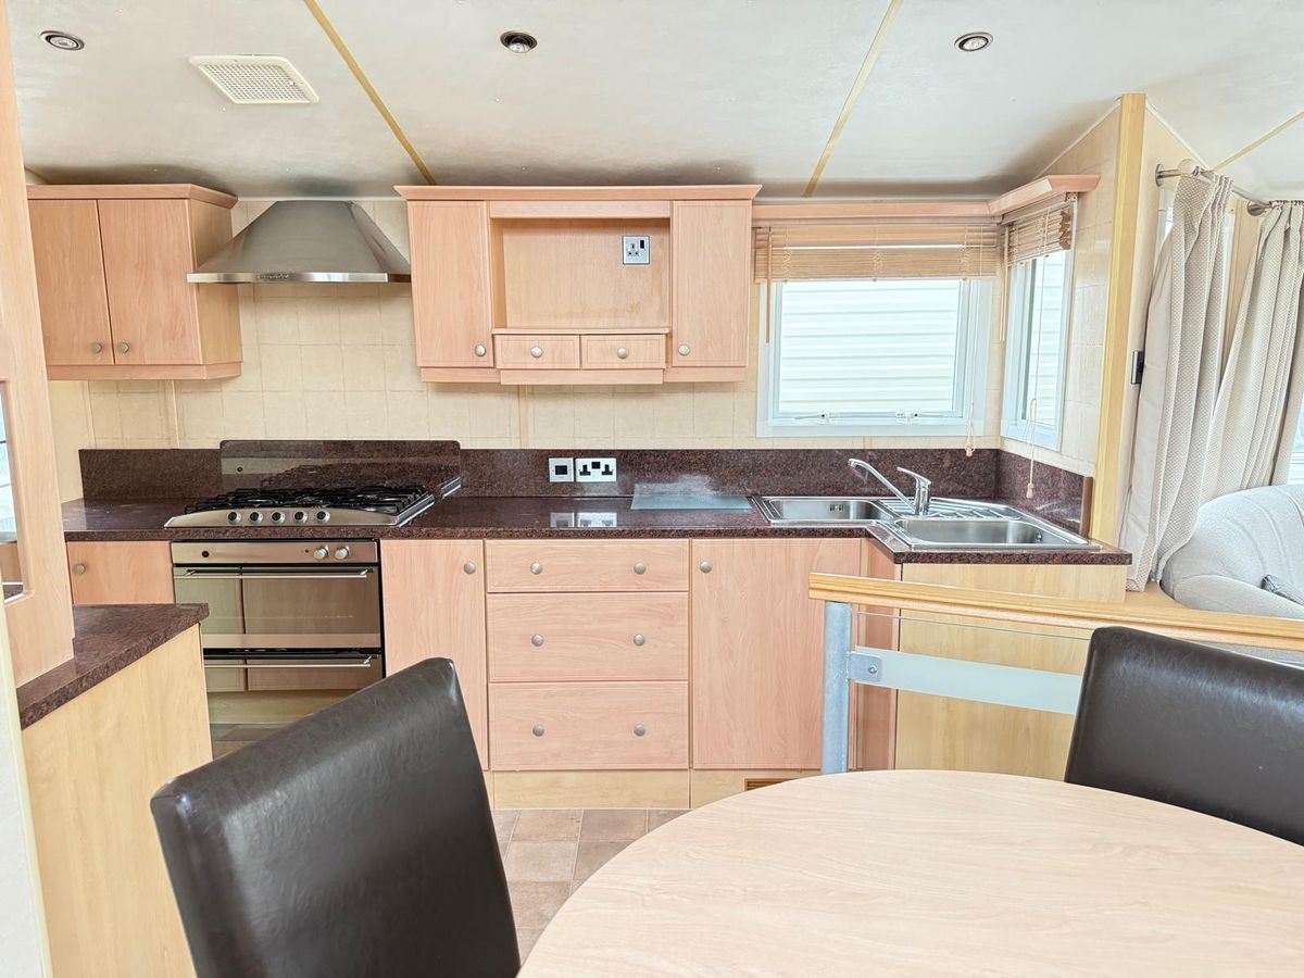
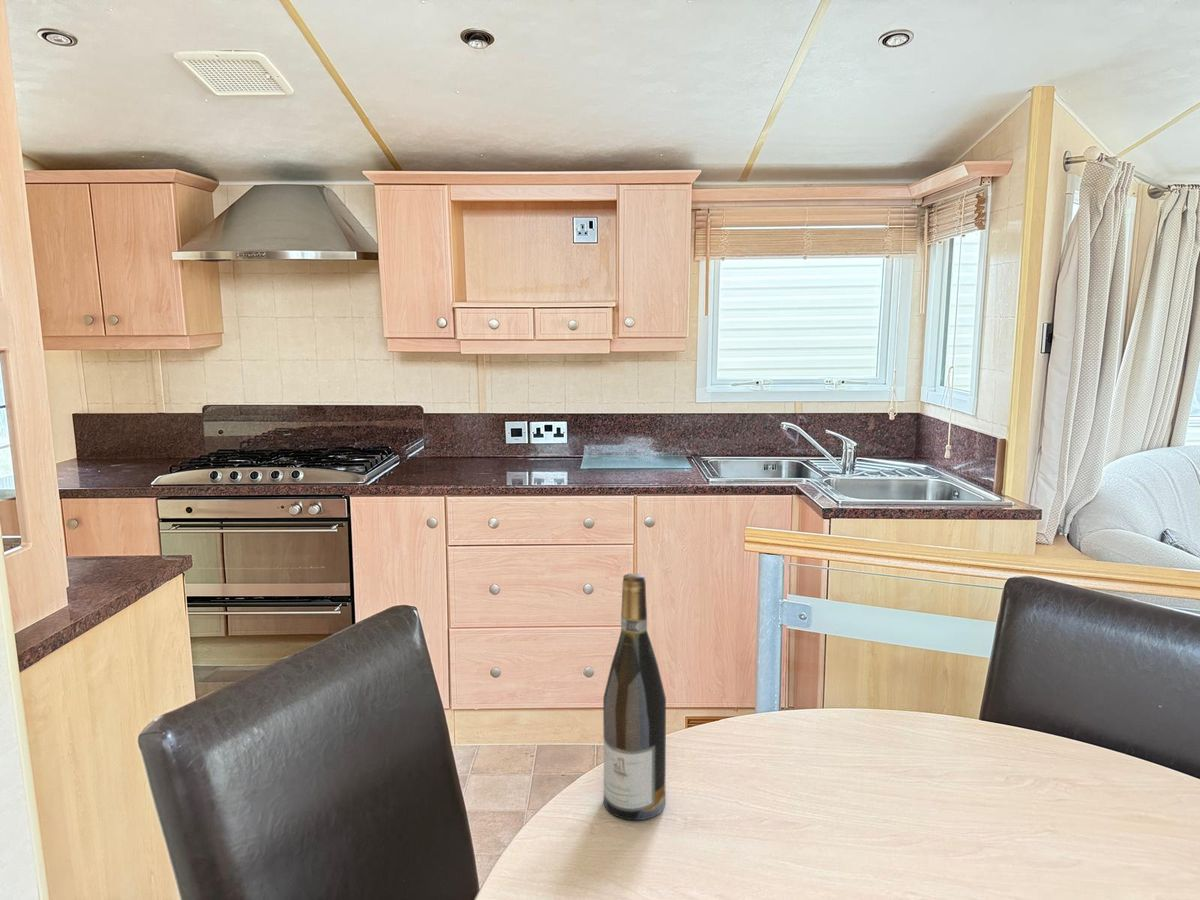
+ wine bottle (634, 691)
